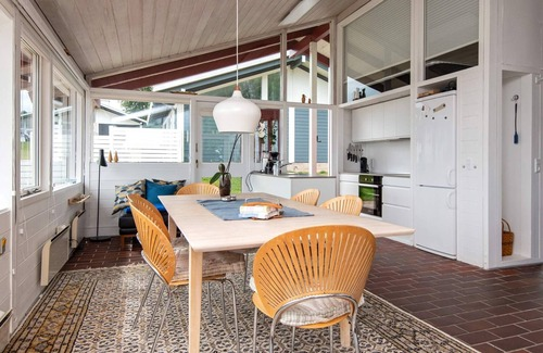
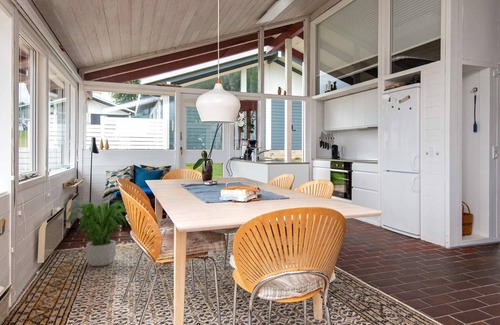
+ potted plant (101, 232)
